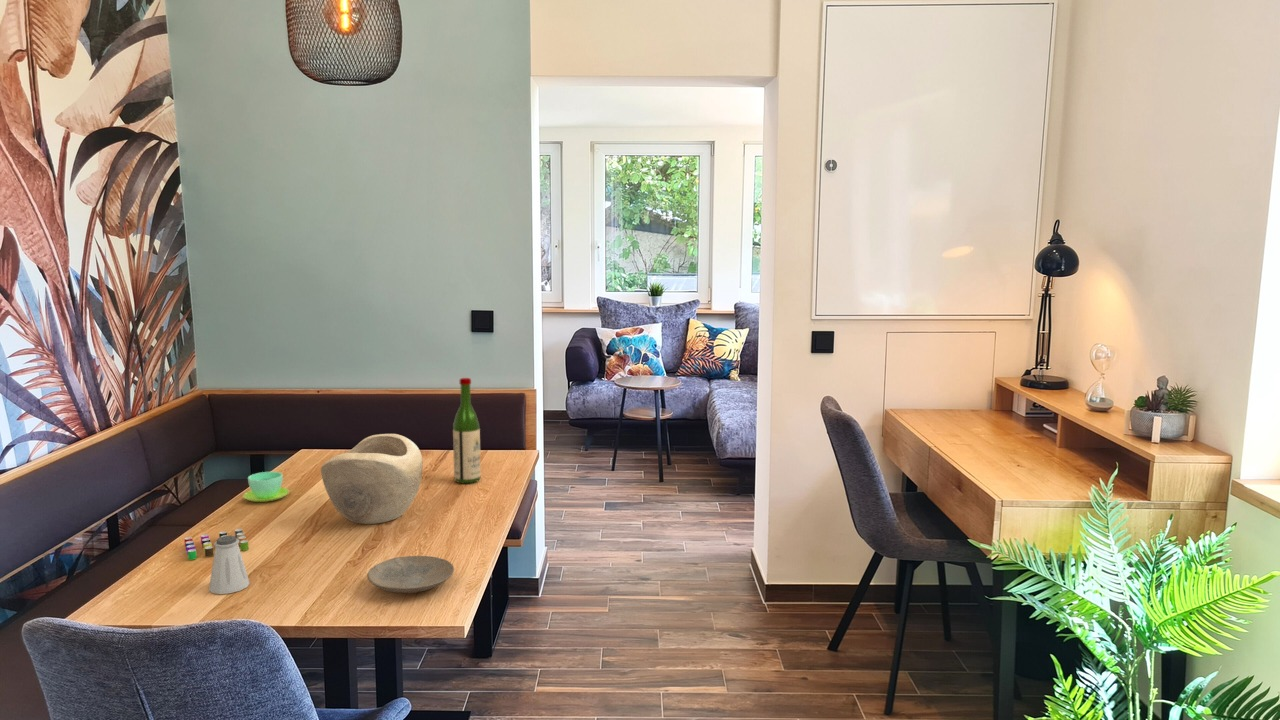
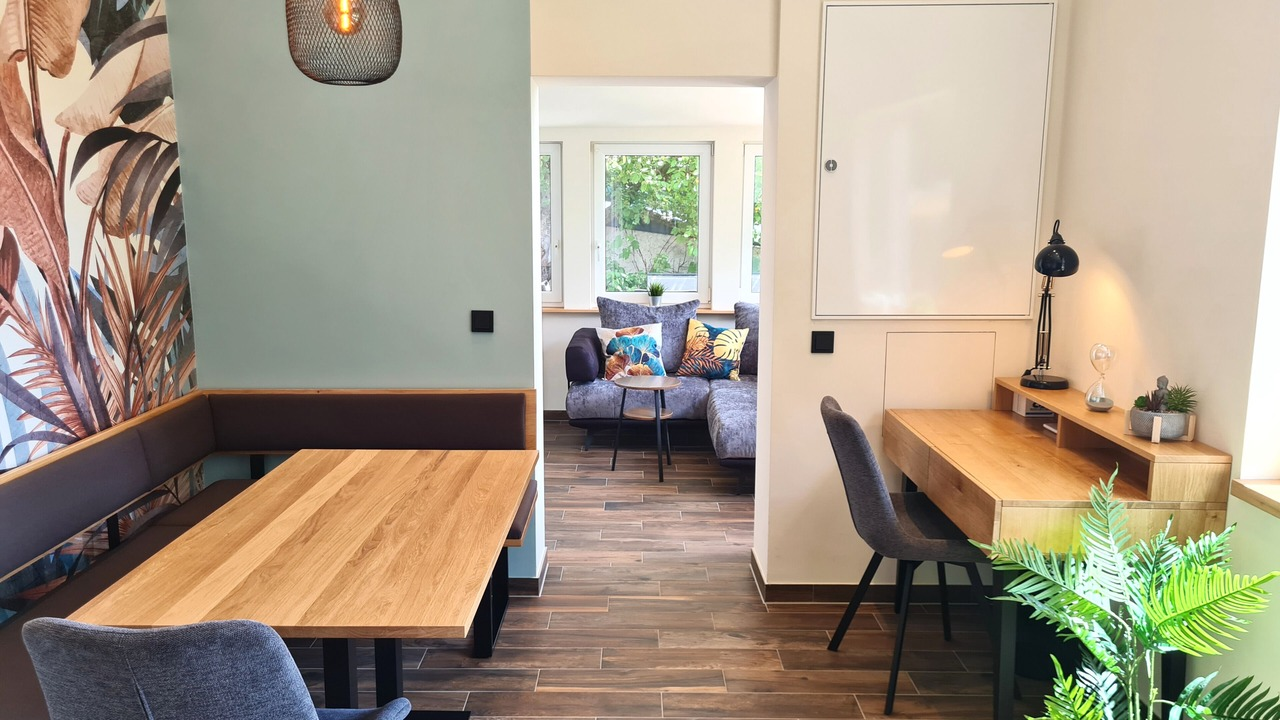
- cup (266, 486)
- mug (211, 544)
- plate (411, 577)
- saltshaker (227, 562)
- wine bottle (466, 429)
- decorative bowl (373, 479)
